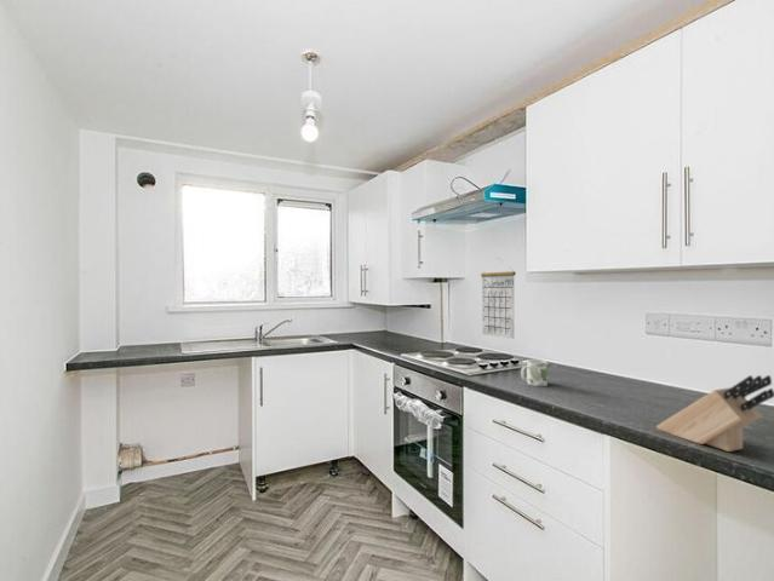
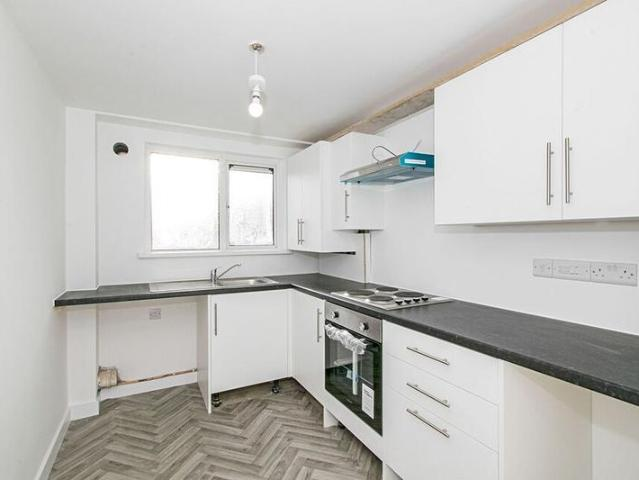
- mug (533, 373)
- knife block (712, 404)
- calendar (497, 297)
